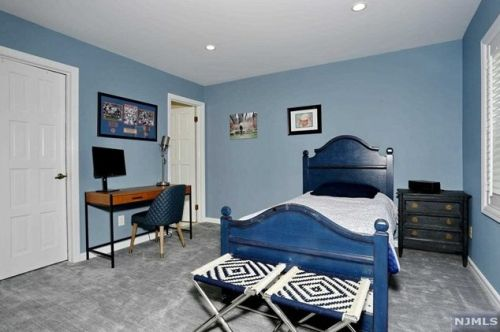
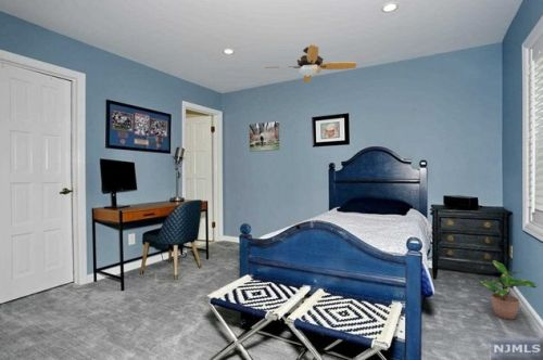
+ potted plant (507, 290)
+ ceiling fan (310, 63)
